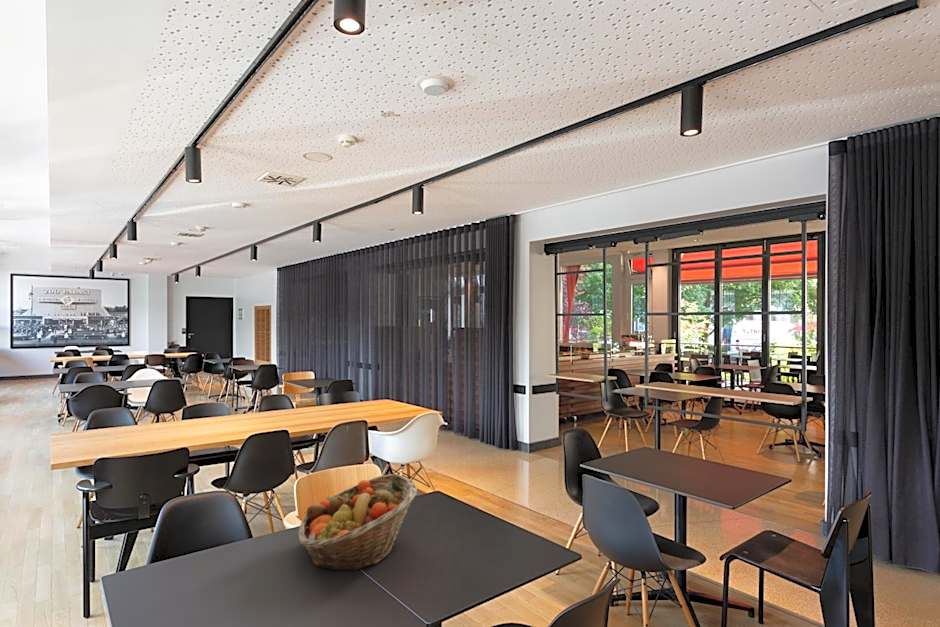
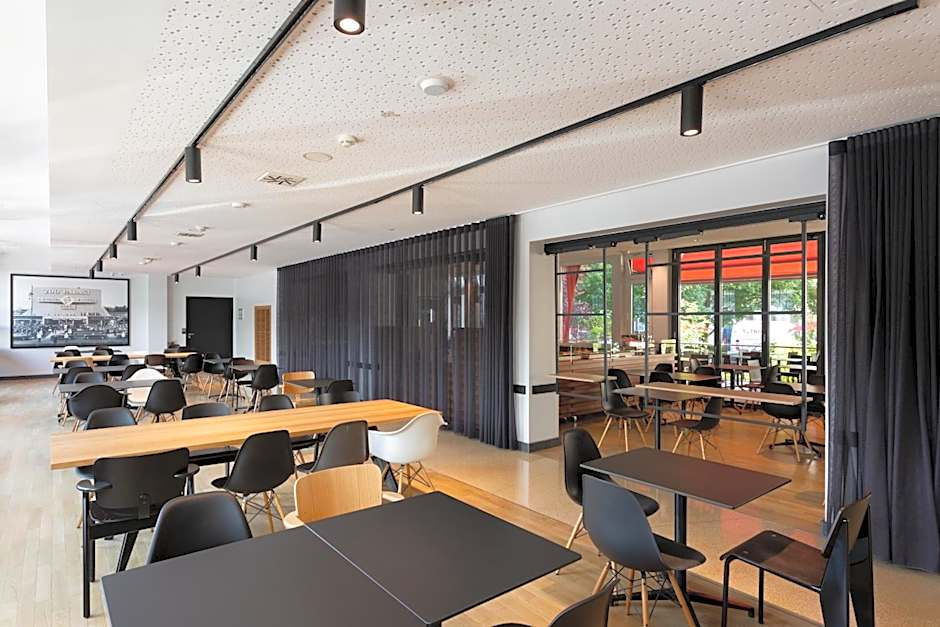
- fruit basket (358, 517)
